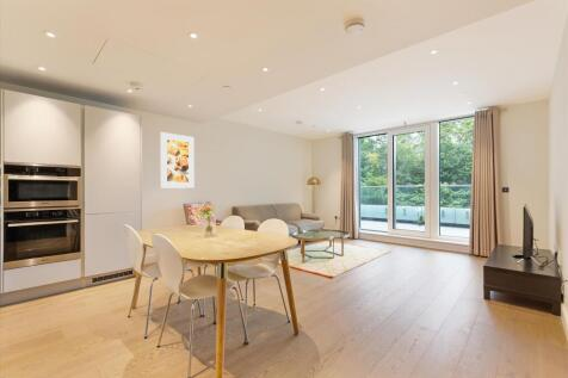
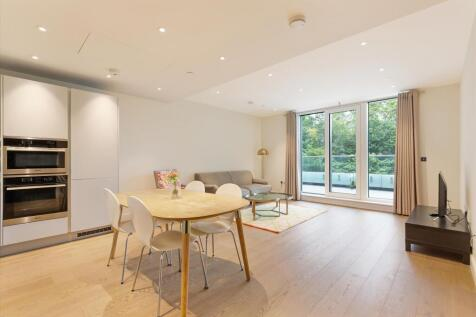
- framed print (178, 161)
